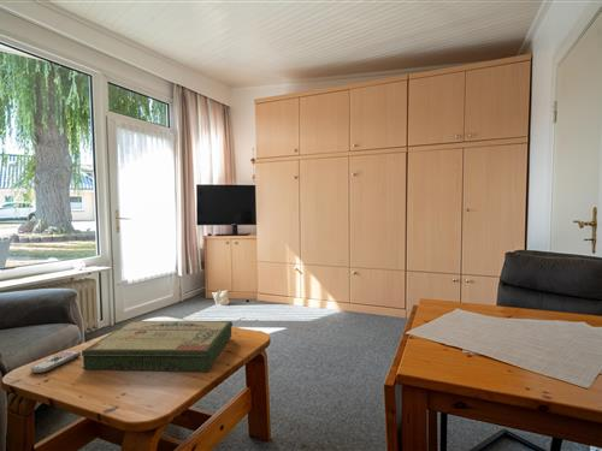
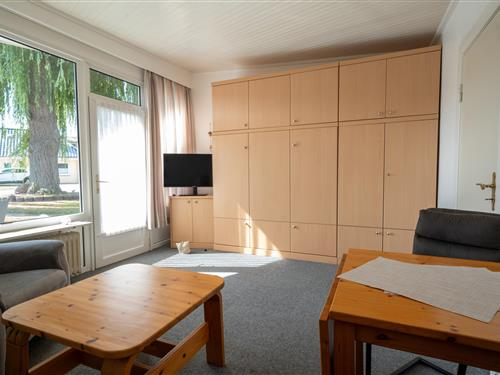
- board game (165, 343)
- remote control (55, 361)
